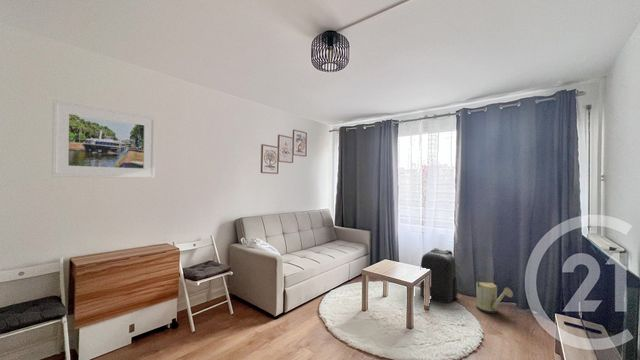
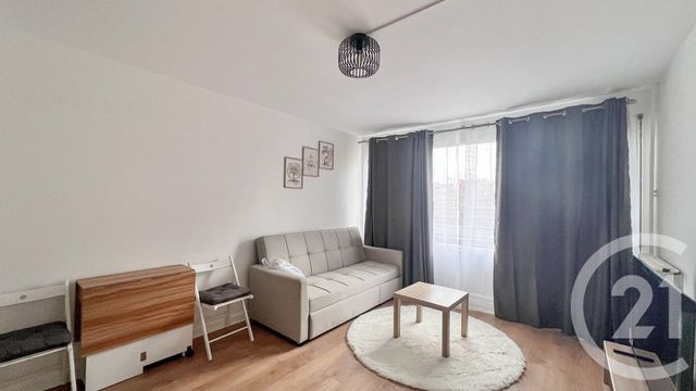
- backpack (439, 272)
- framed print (109, 143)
- watering can (492, 295)
